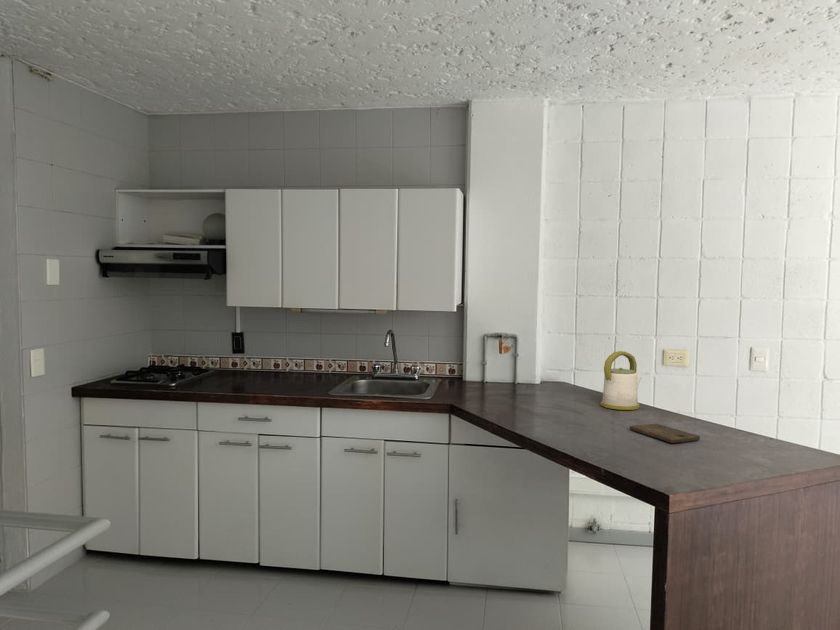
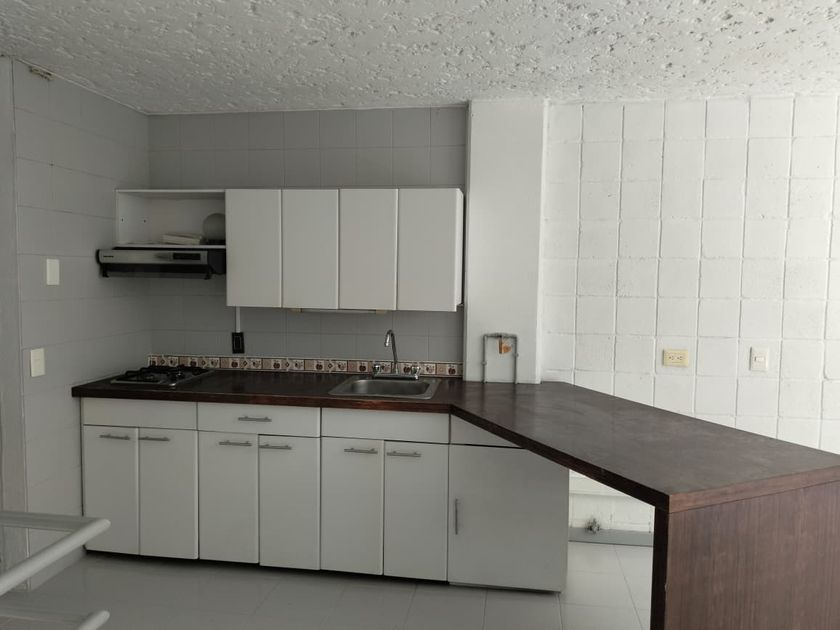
- kettle (623, 378)
- cutting board (663, 432)
